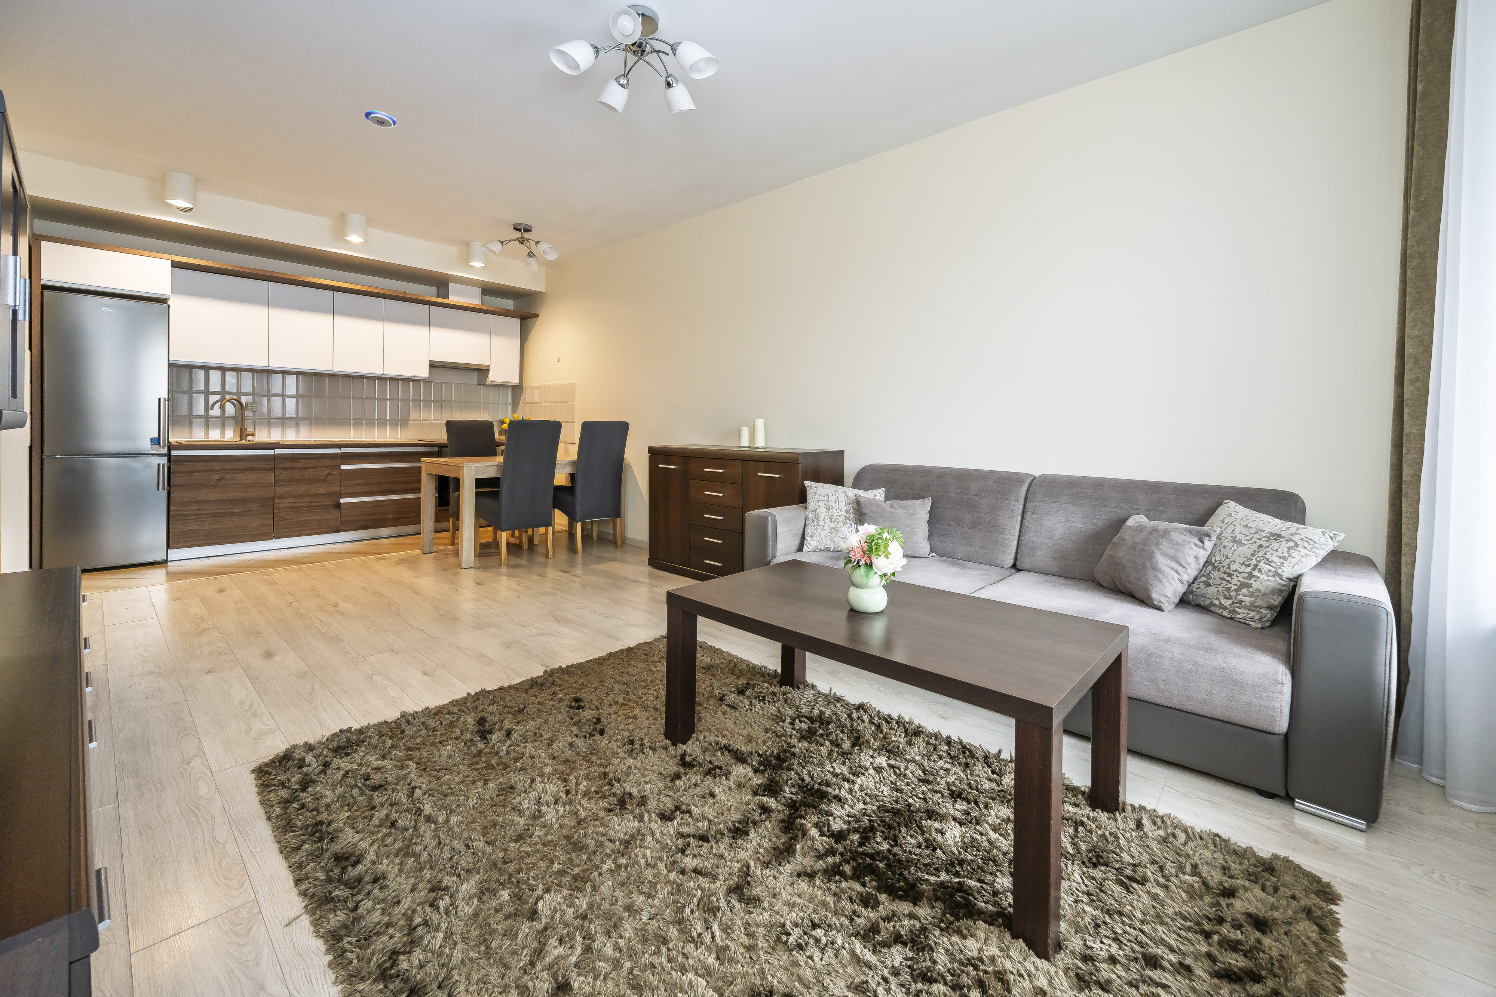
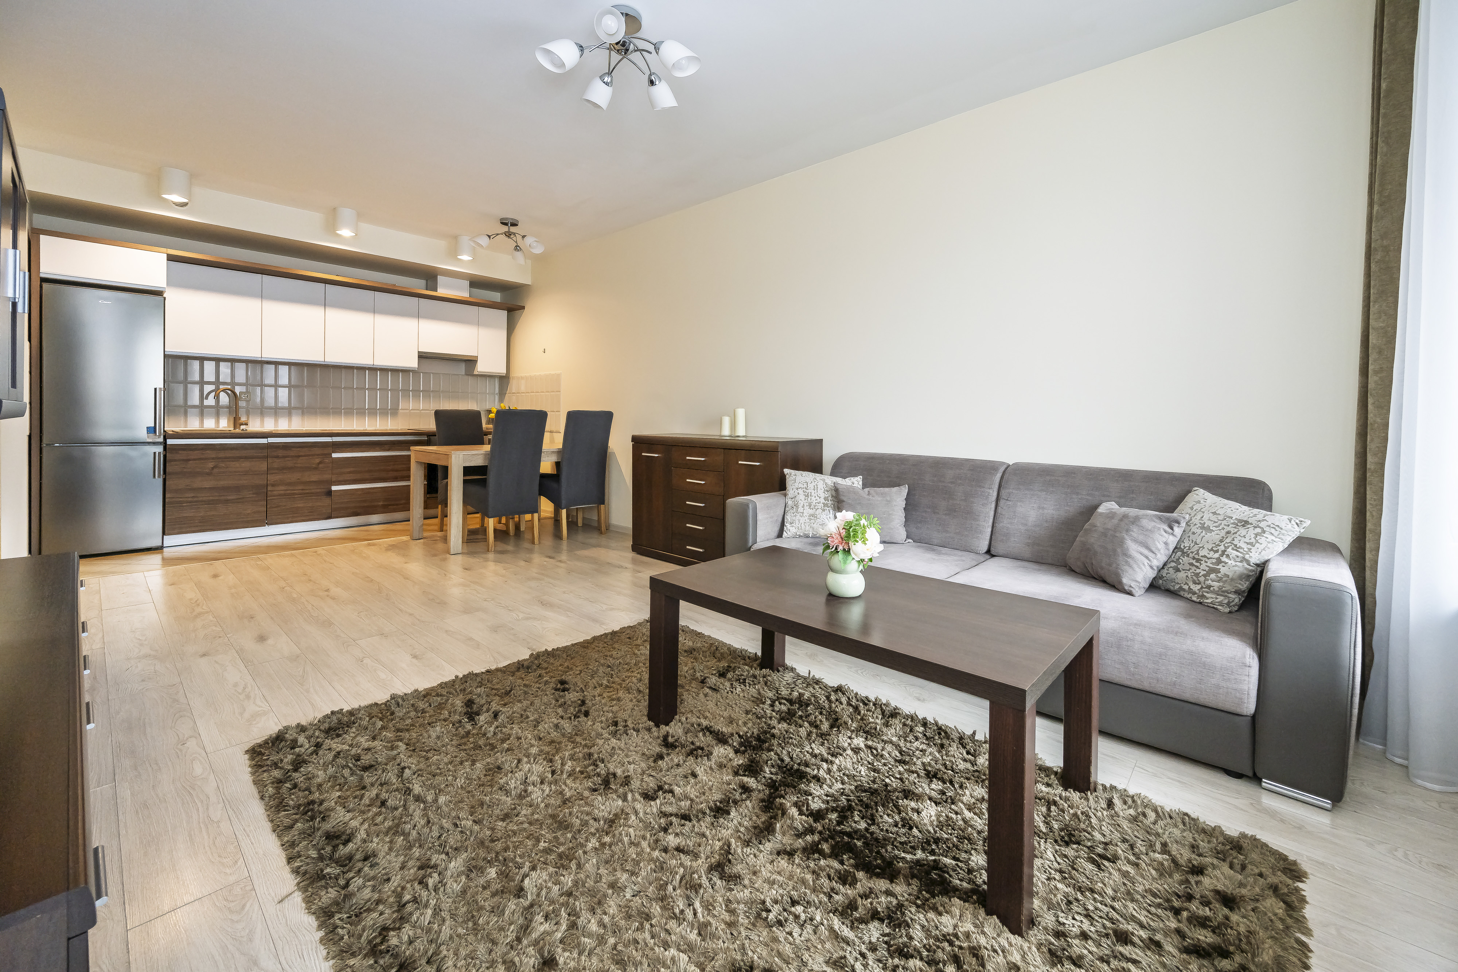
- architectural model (381, 118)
